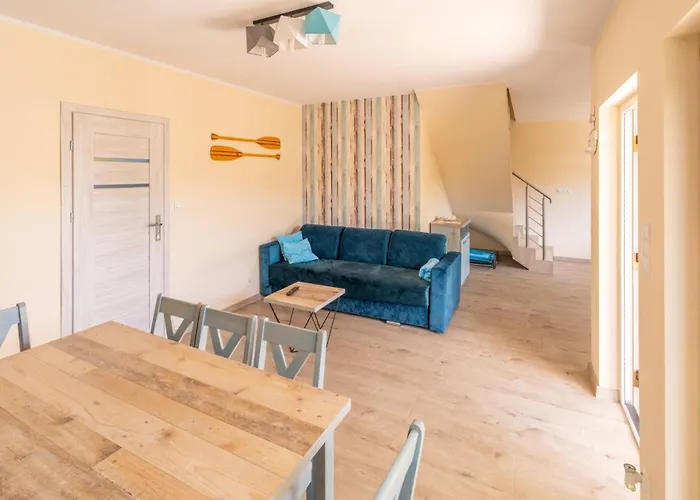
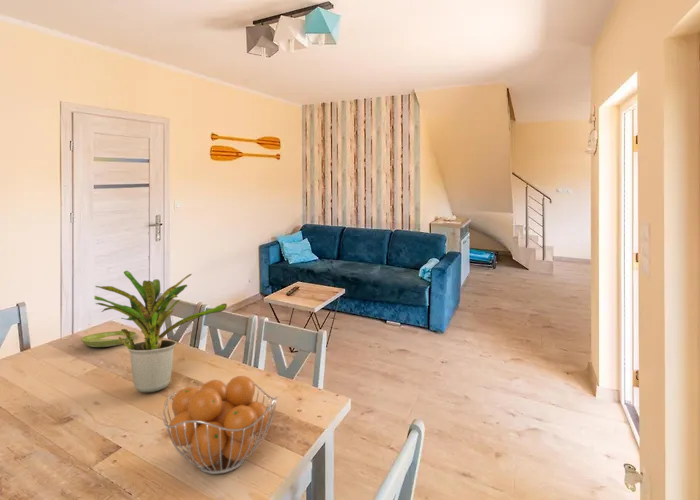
+ saucer (109, 339)
+ potted plant (151, 328)
+ fruit basket (222, 420)
